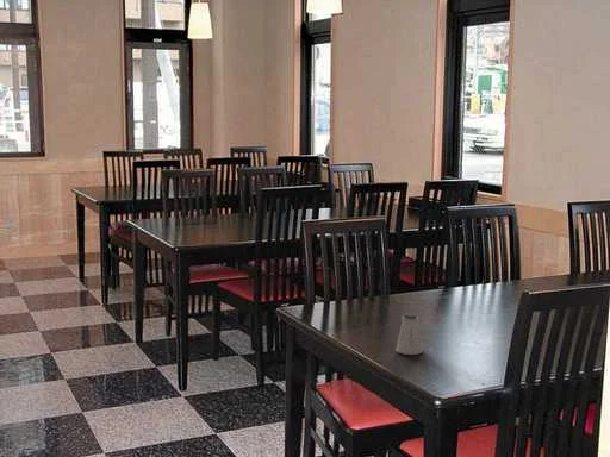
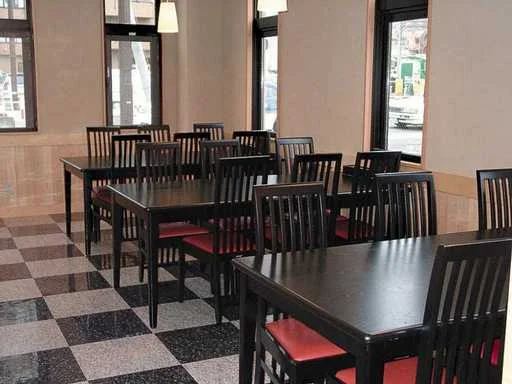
- saltshaker (409, 332)
